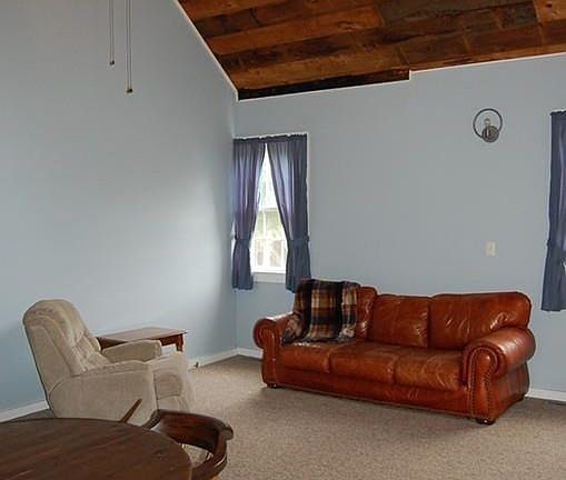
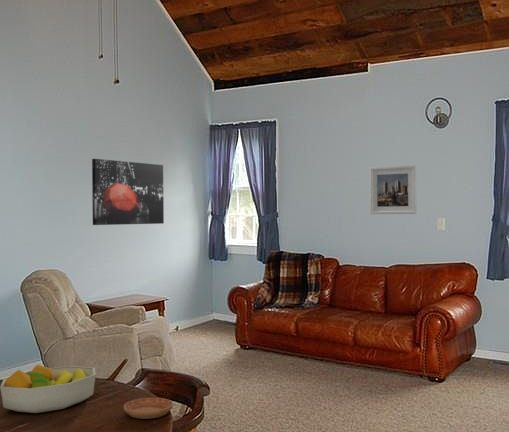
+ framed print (392, 190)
+ fruit bowl (50, 383)
+ saucer (148, 408)
+ wall art (130, 193)
